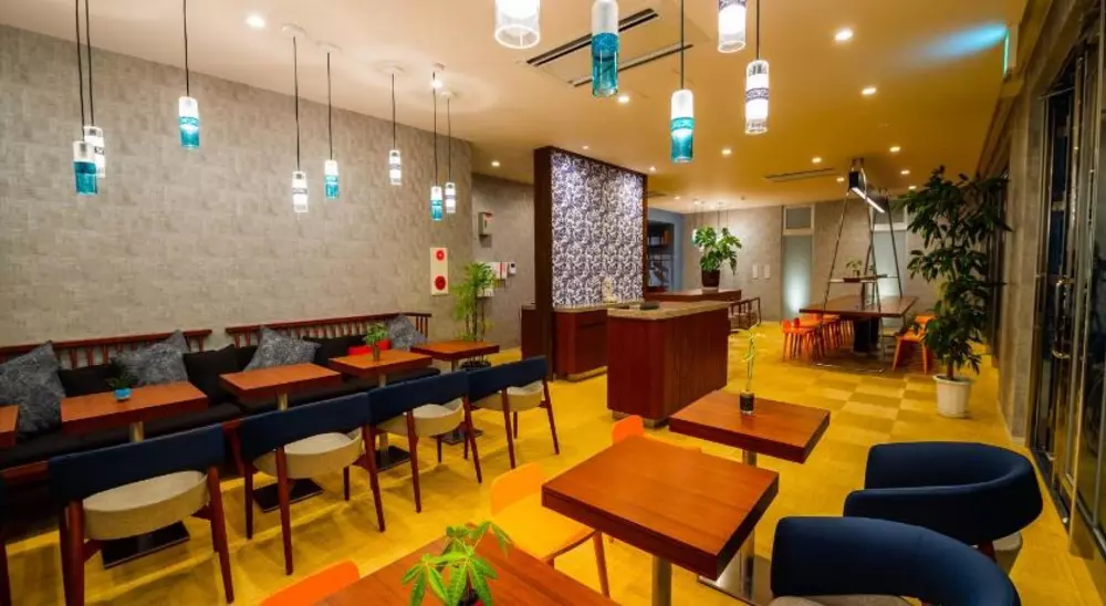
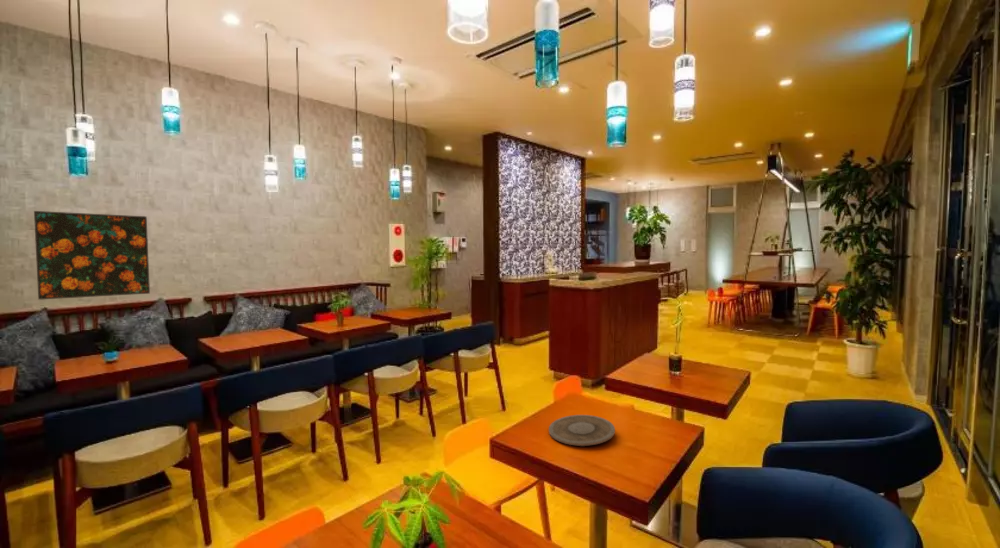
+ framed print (96, 255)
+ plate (581, 428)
